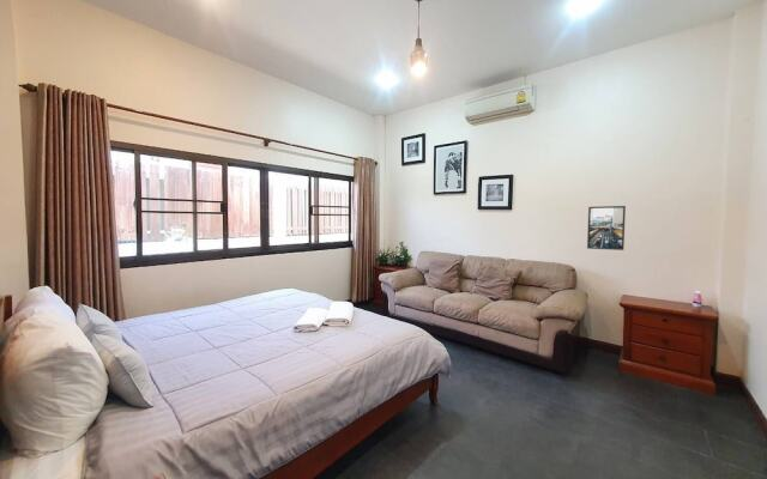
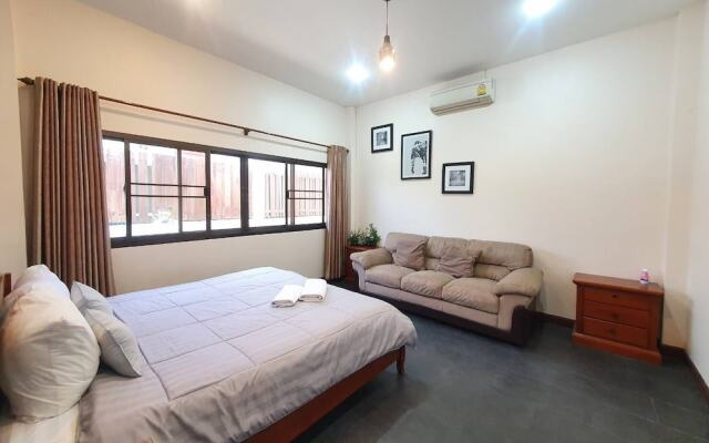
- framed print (605, 228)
